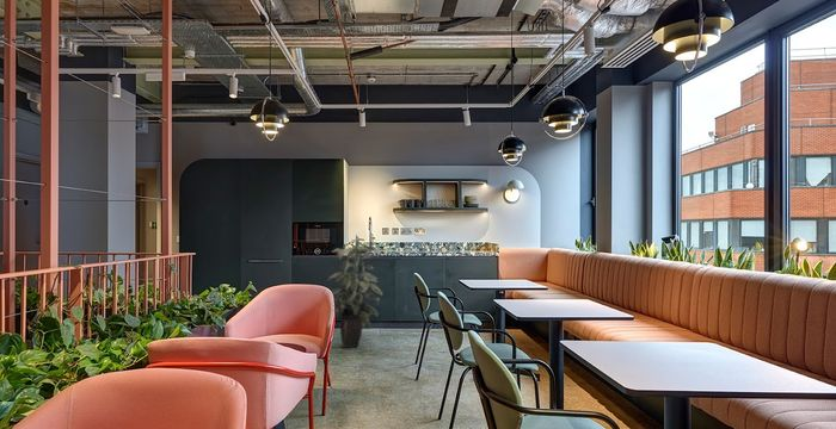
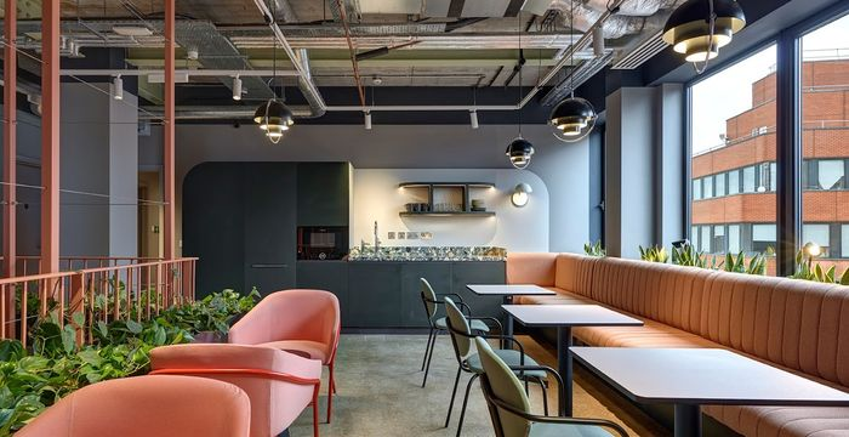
- indoor plant (355, 293)
